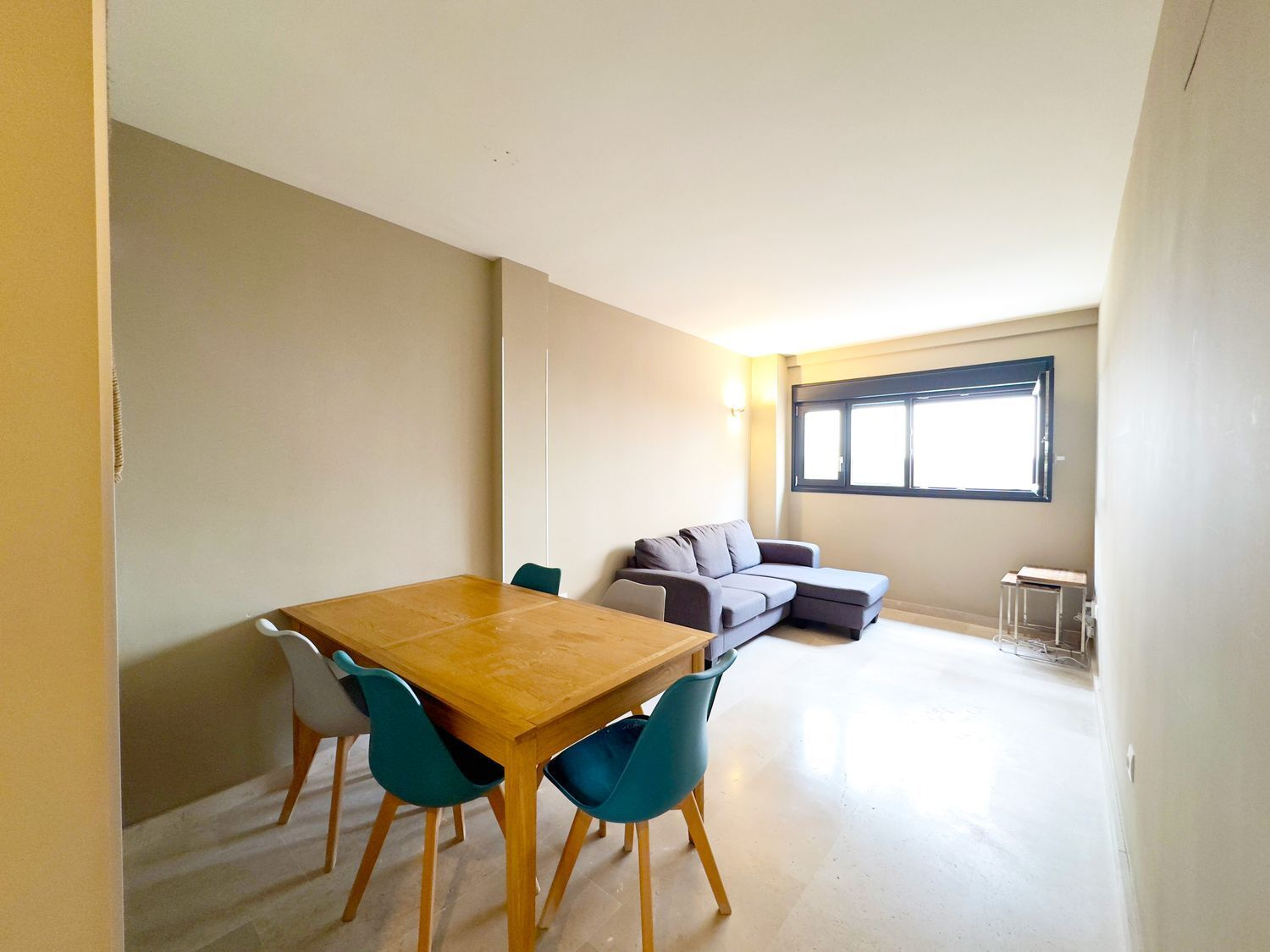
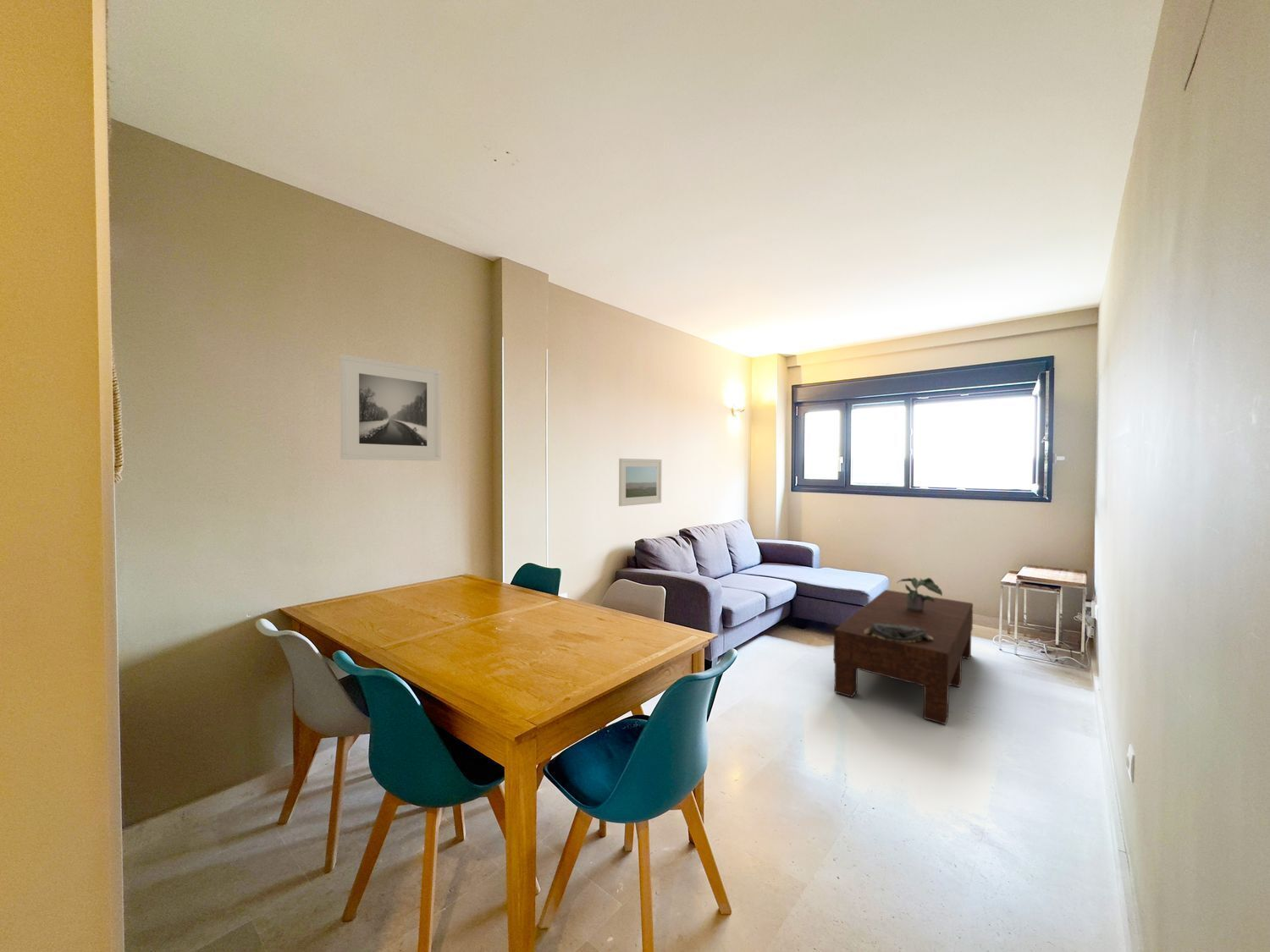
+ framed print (394, 411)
+ decorative bowl (897, 630)
+ coffee table (909, 643)
+ potted plant (918, 593)
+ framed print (641, 482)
